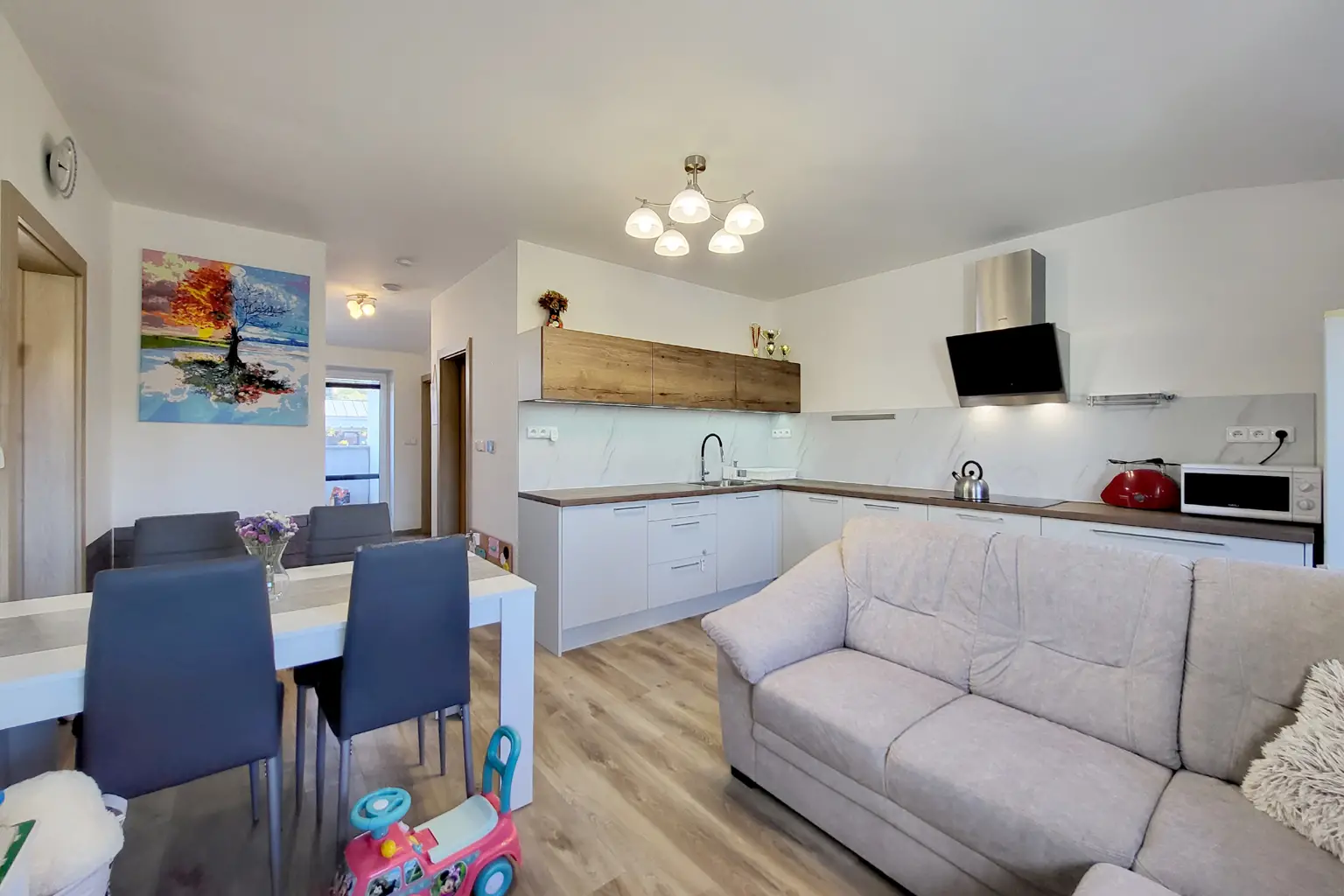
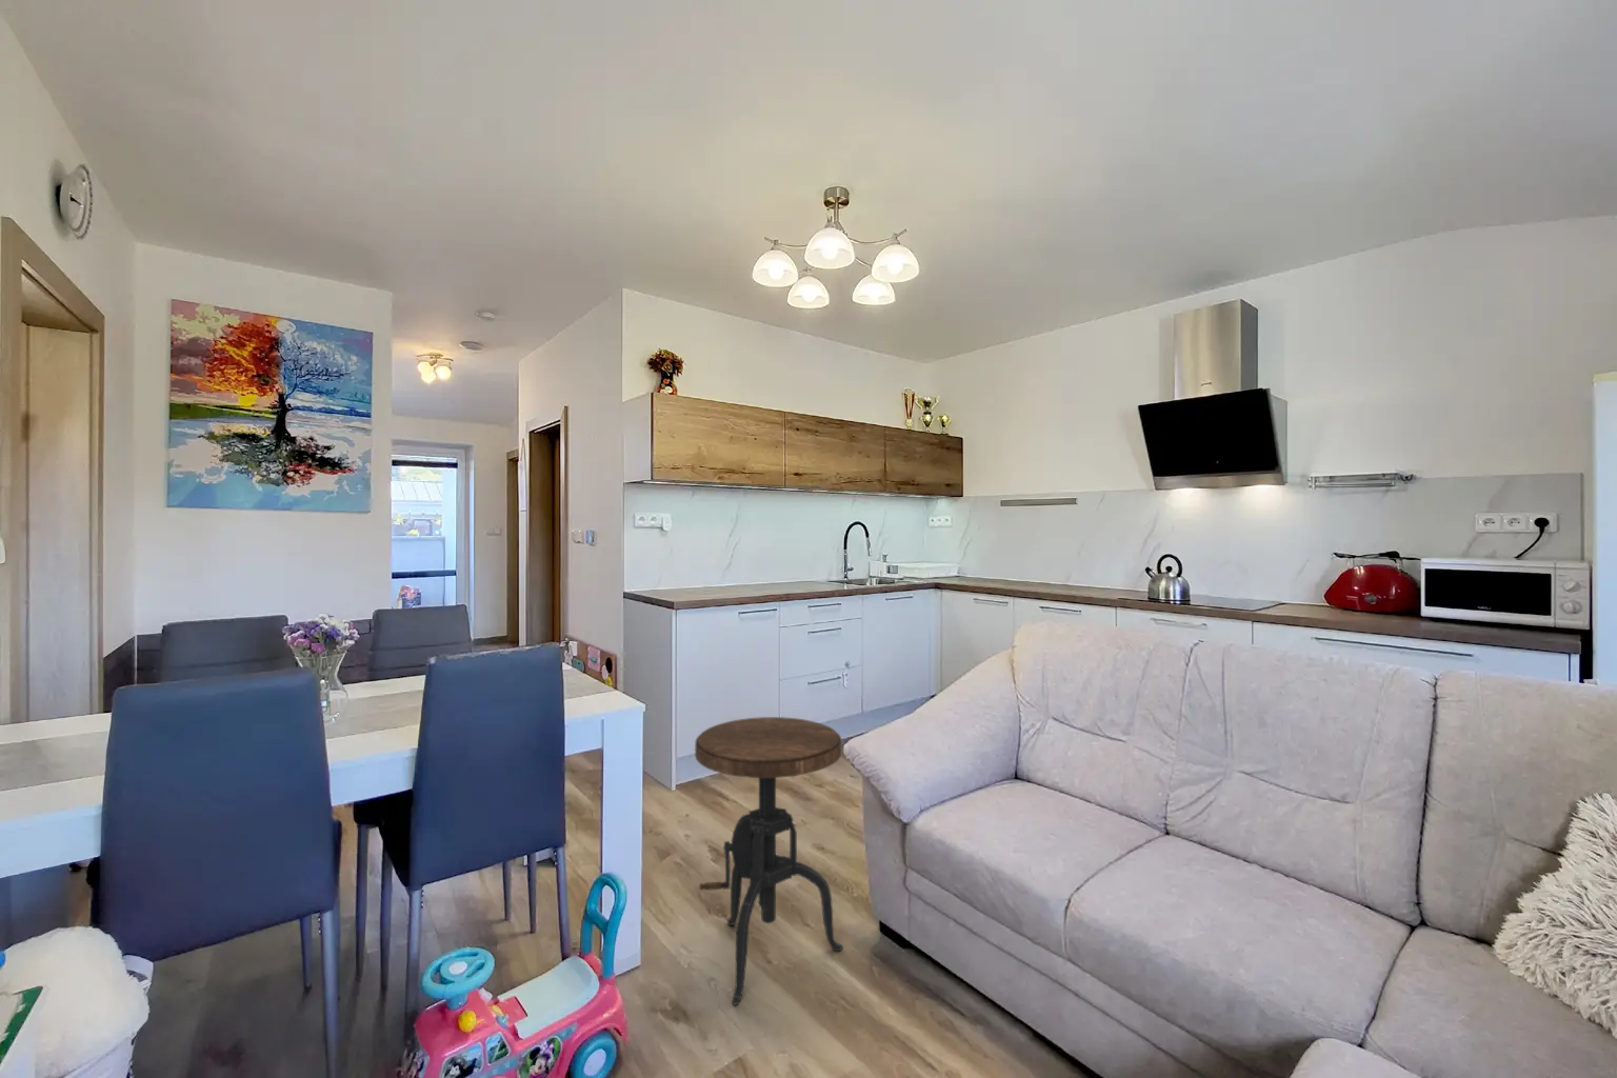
+ side table (770, 846)
